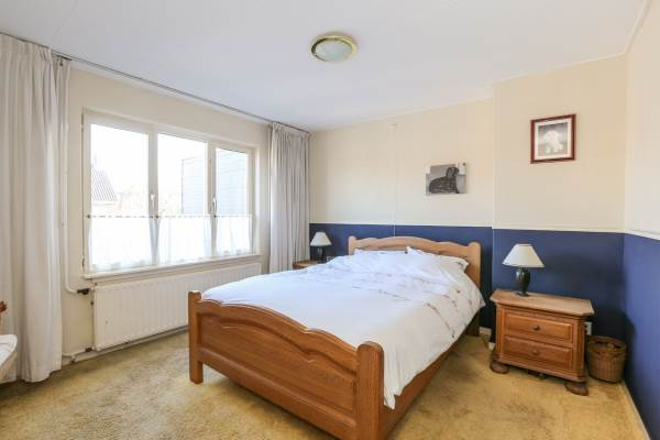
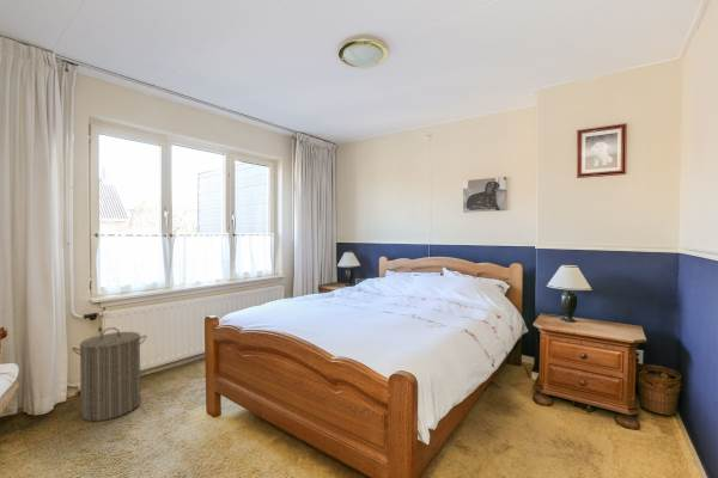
+ laundry hamper (111, 367)
